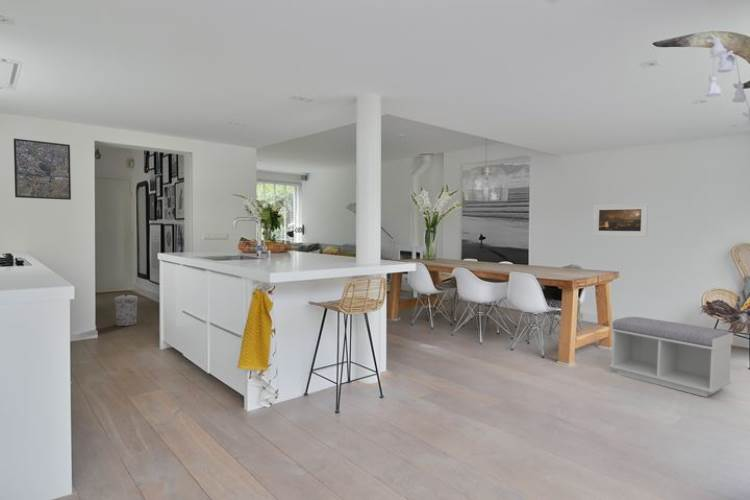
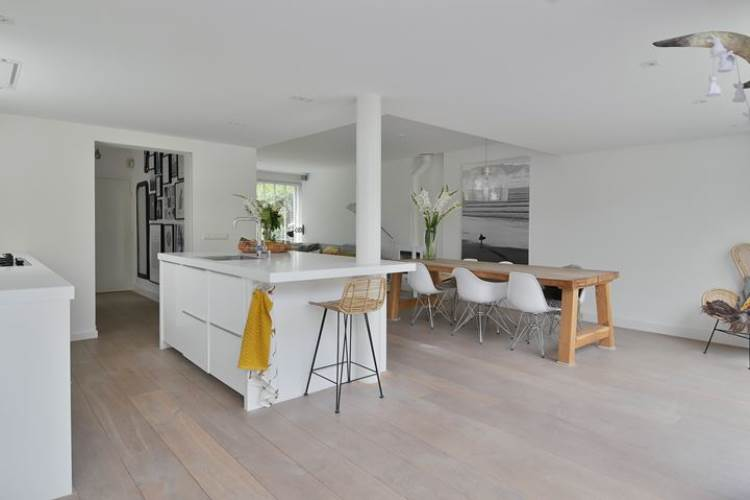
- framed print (619, 220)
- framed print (43, 170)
- bench (667, 352)
- trash can (126, 309)
